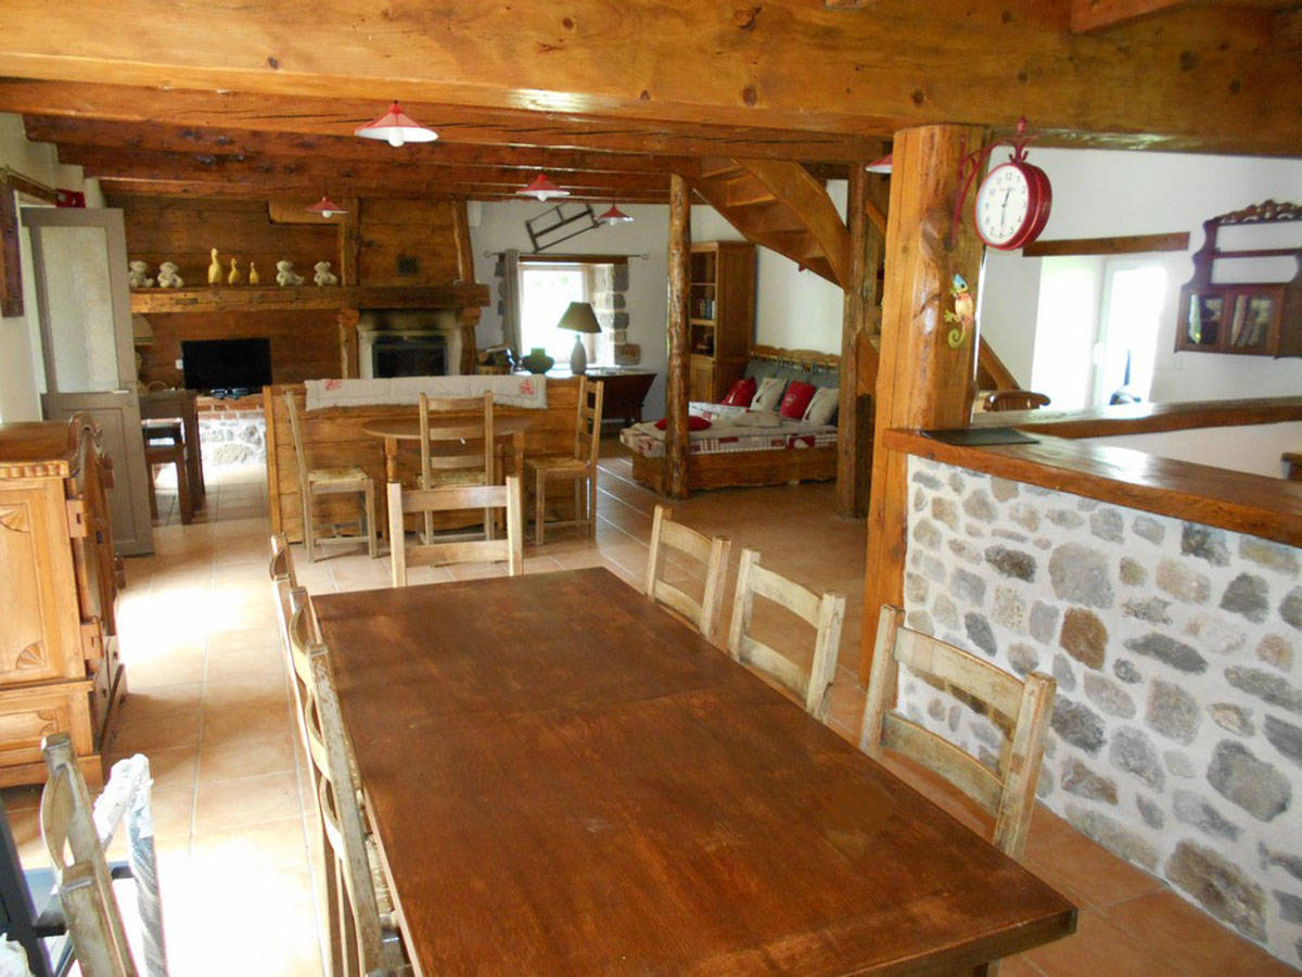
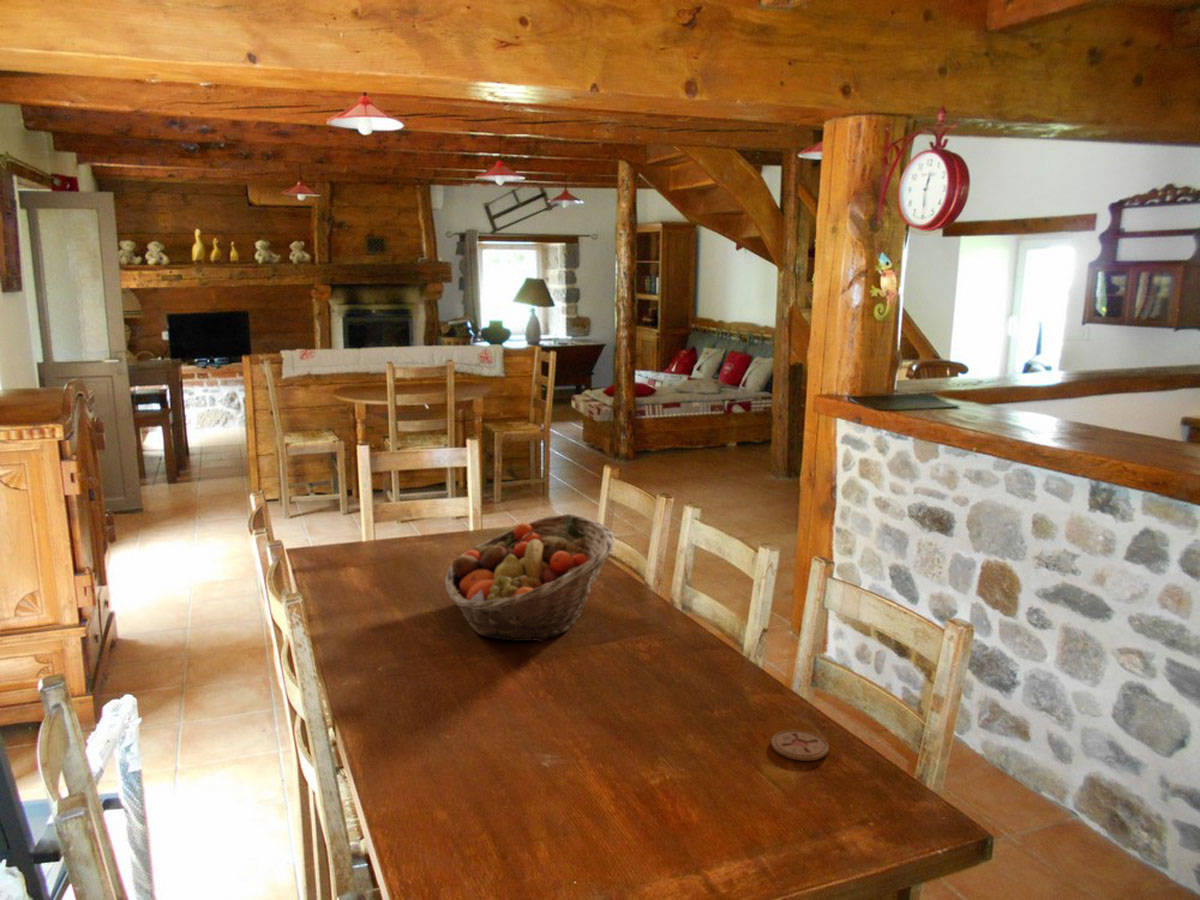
+ fruit basket (529, 573)
+ coaster (799, 744)
